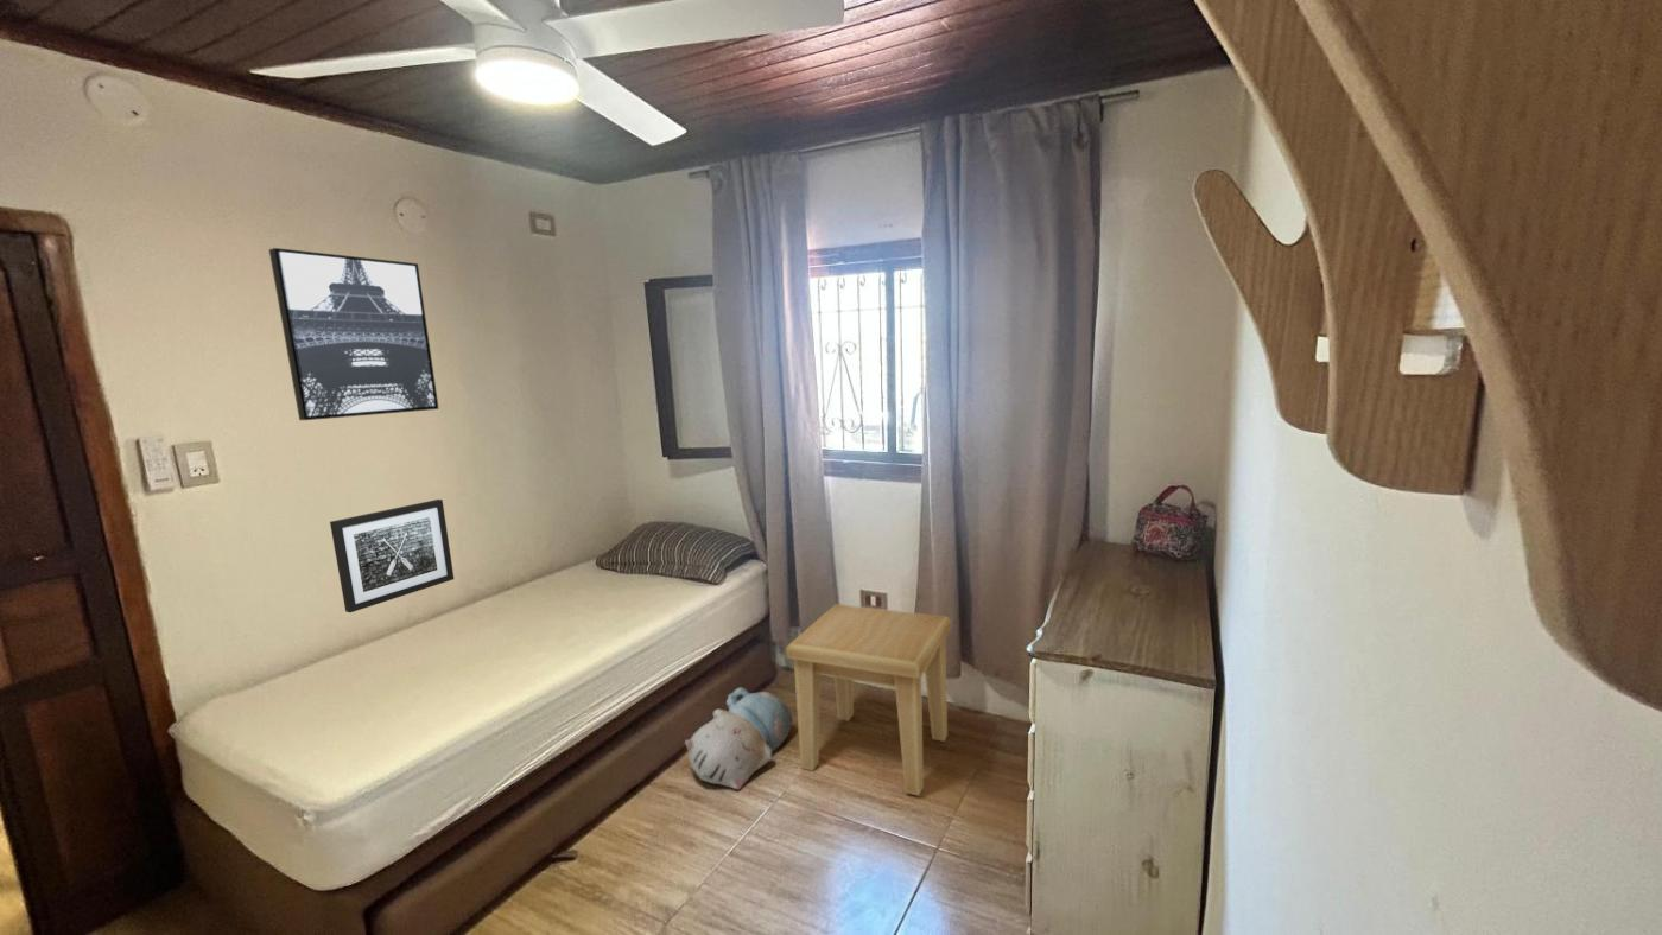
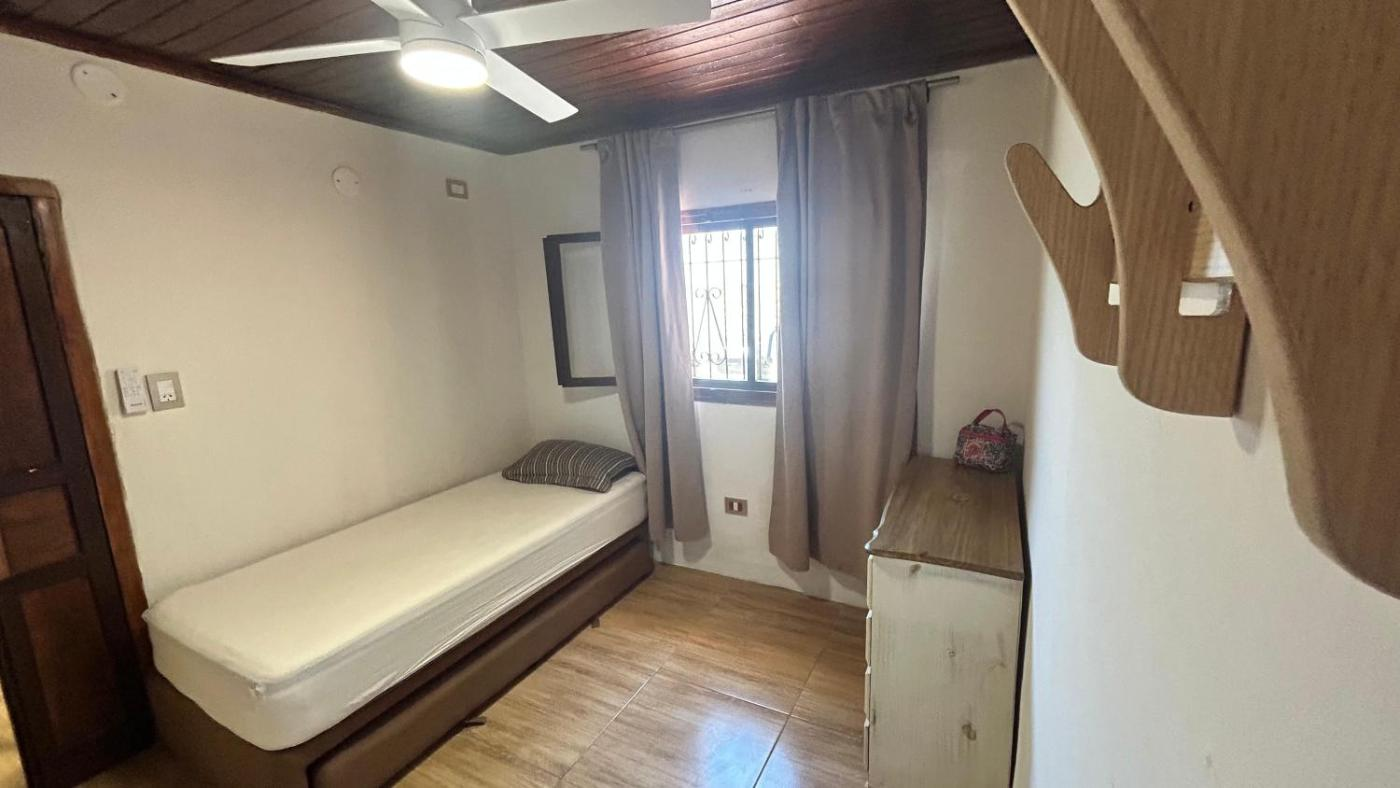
- wall art (397, 552)
- side table (876, 683)
- plush toy (741, 733)
- wall art (362, 337)
